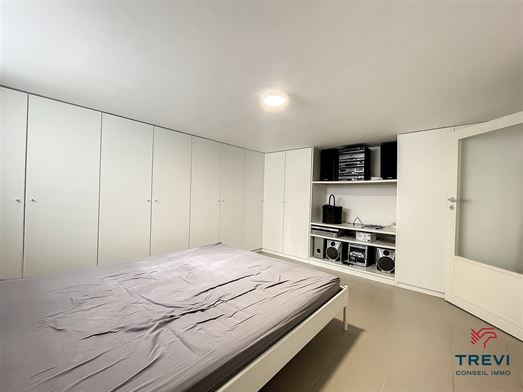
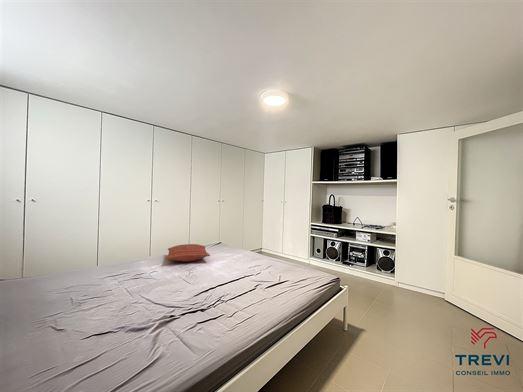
+ pillow (187, 252)
